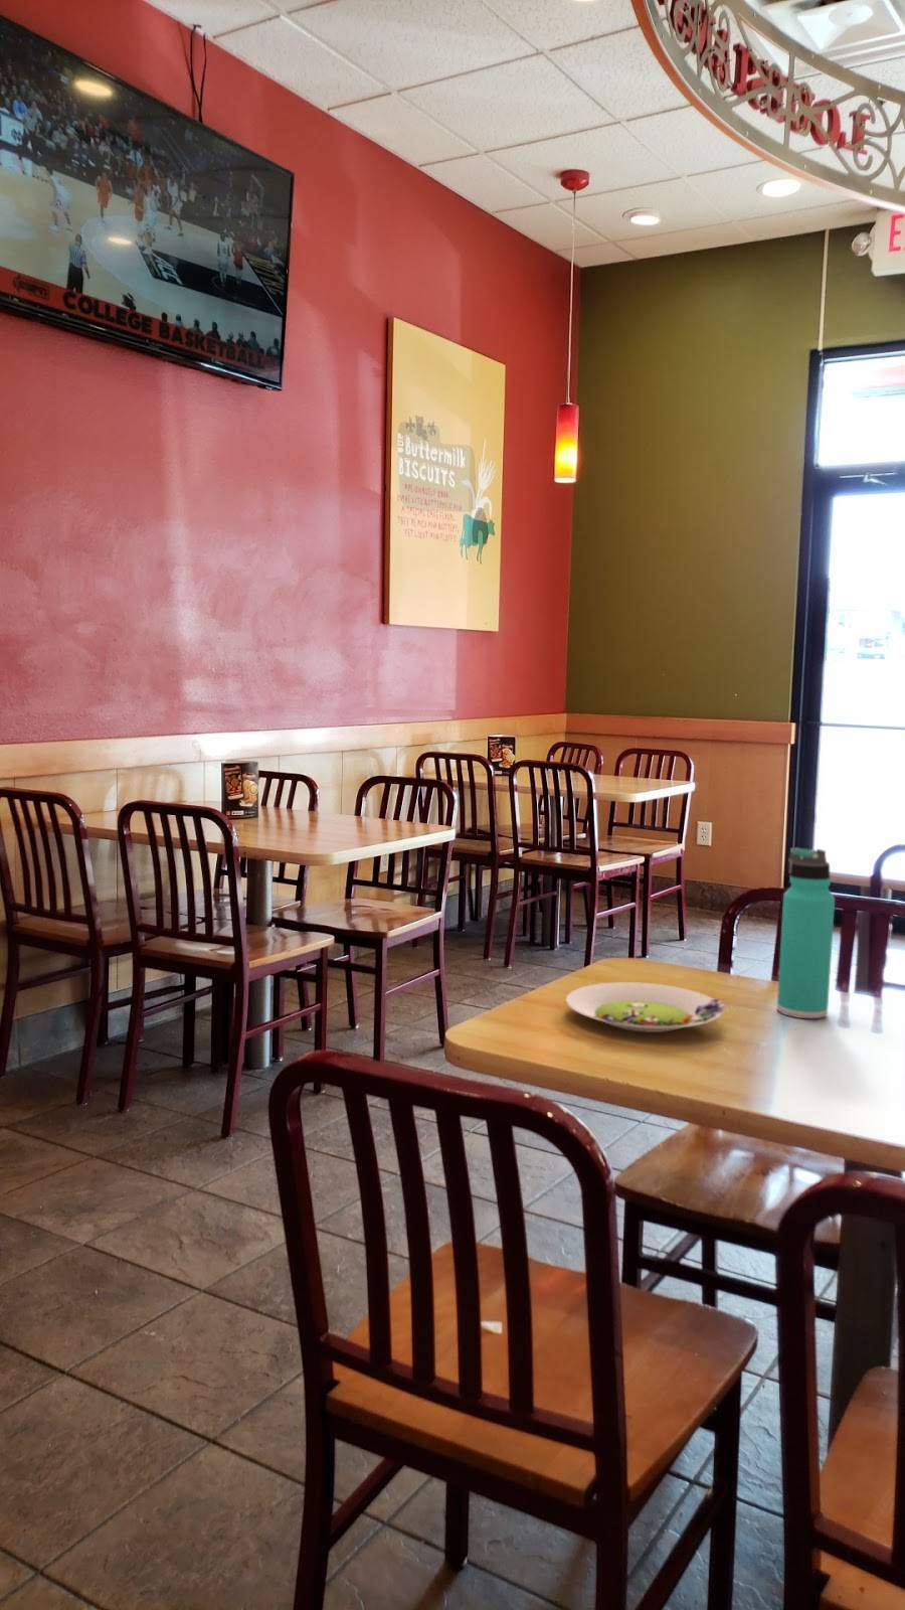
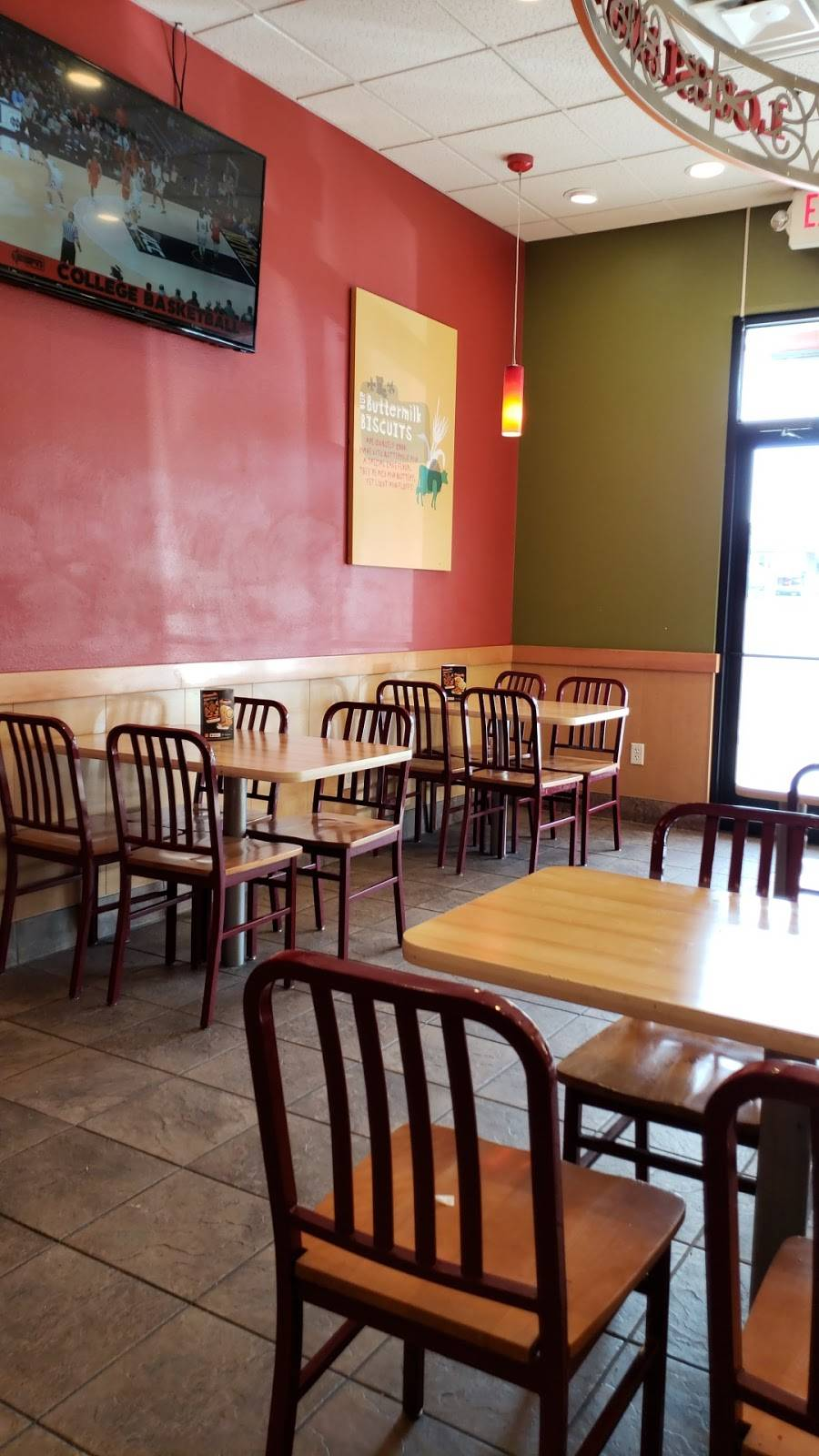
- thermos bottle (807, 931)
- salad plate (643, 1007)
